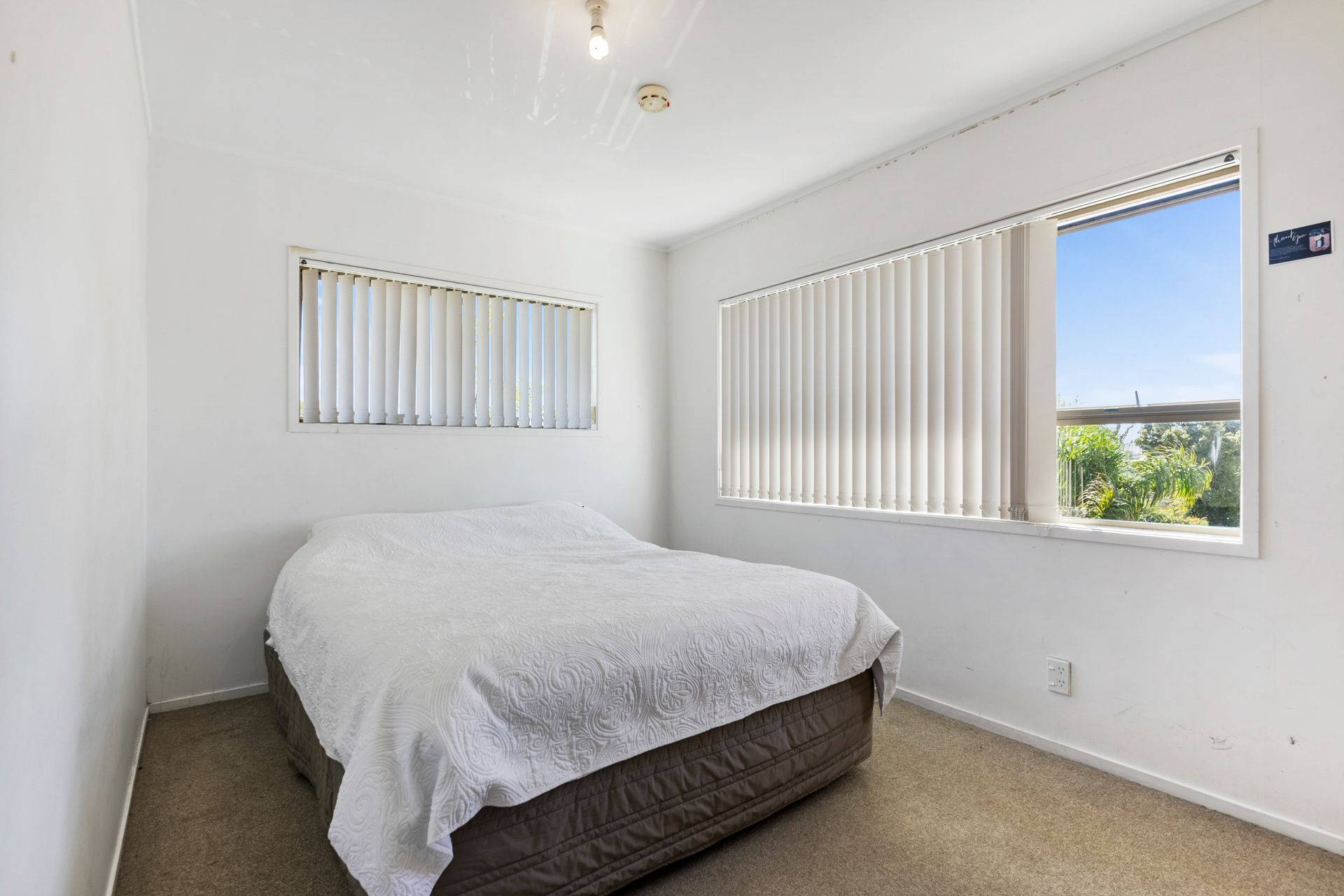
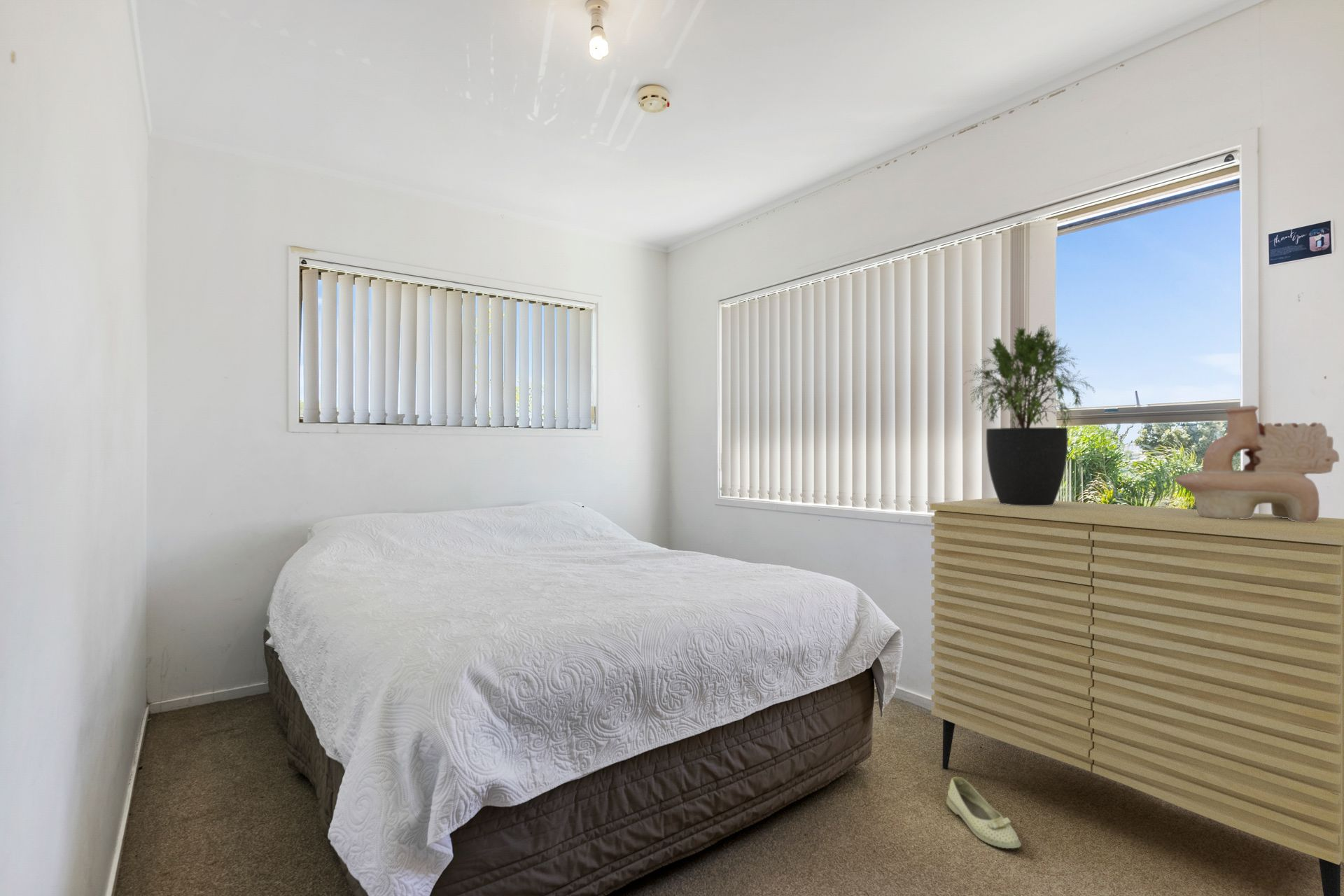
+ shoe (981, 811)
+ potted plant (1019, 413)
+ dresser (1123, 663)
+ decorative vase (1252, 461)
